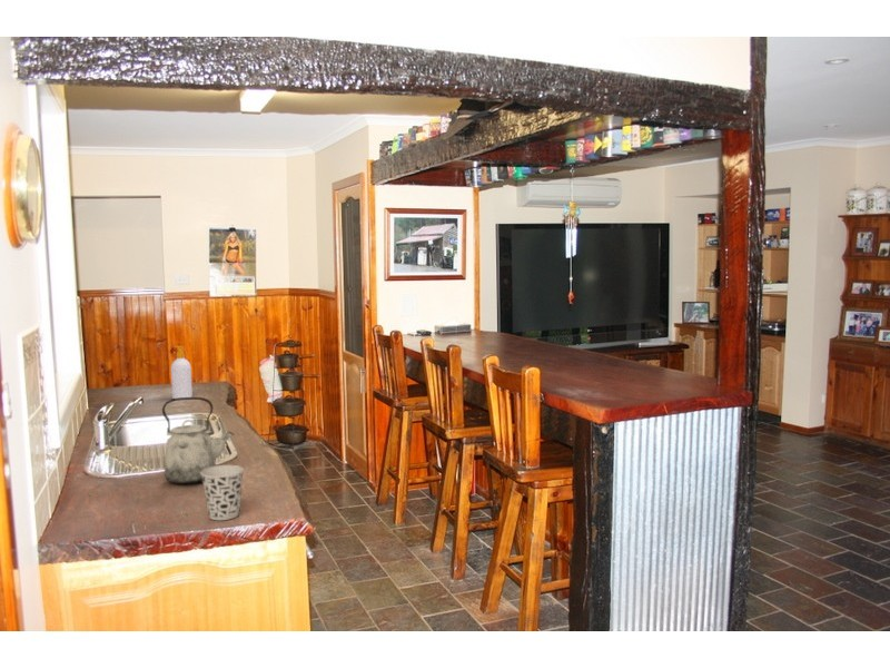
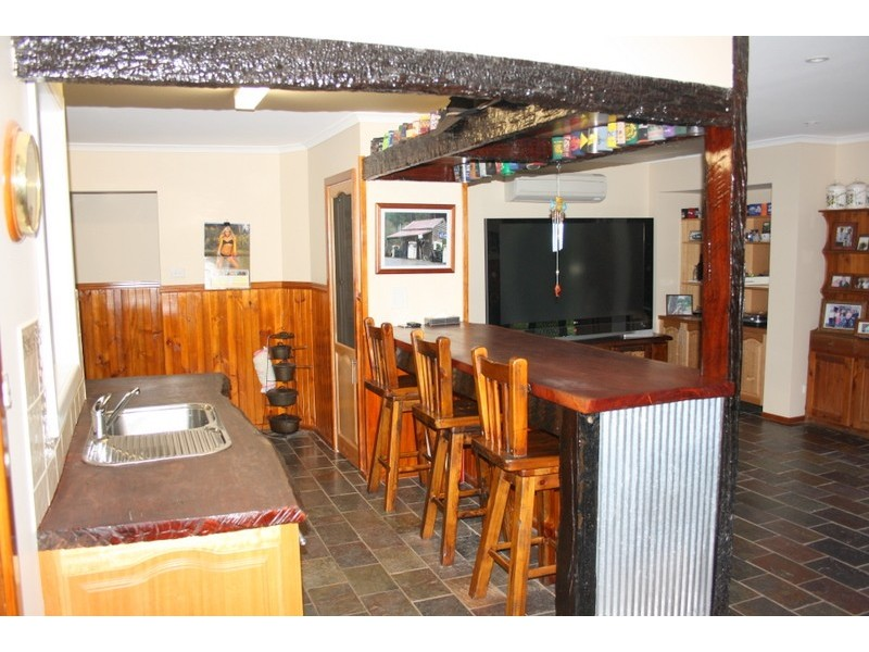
- cup (222, 492)
- soap bottle (180, 372)
- kettle (198, 438)
